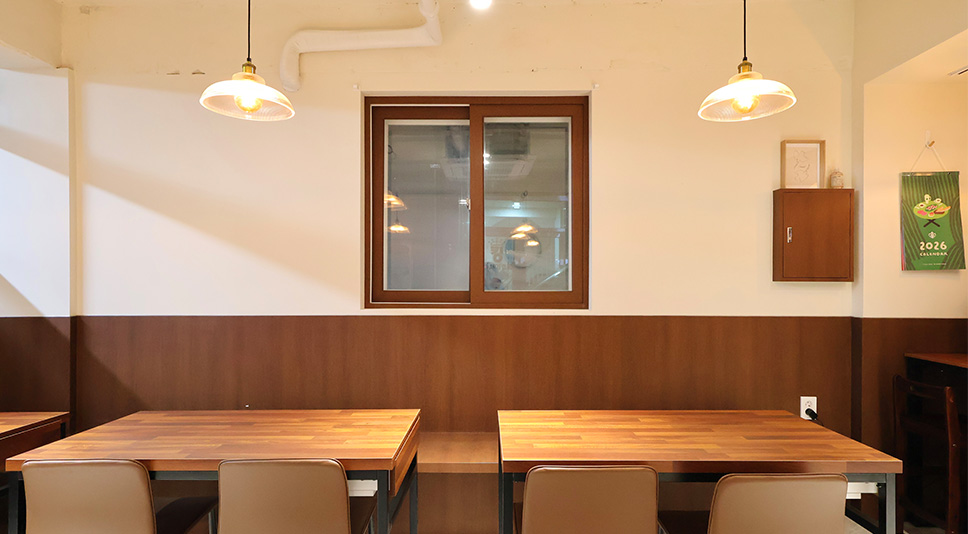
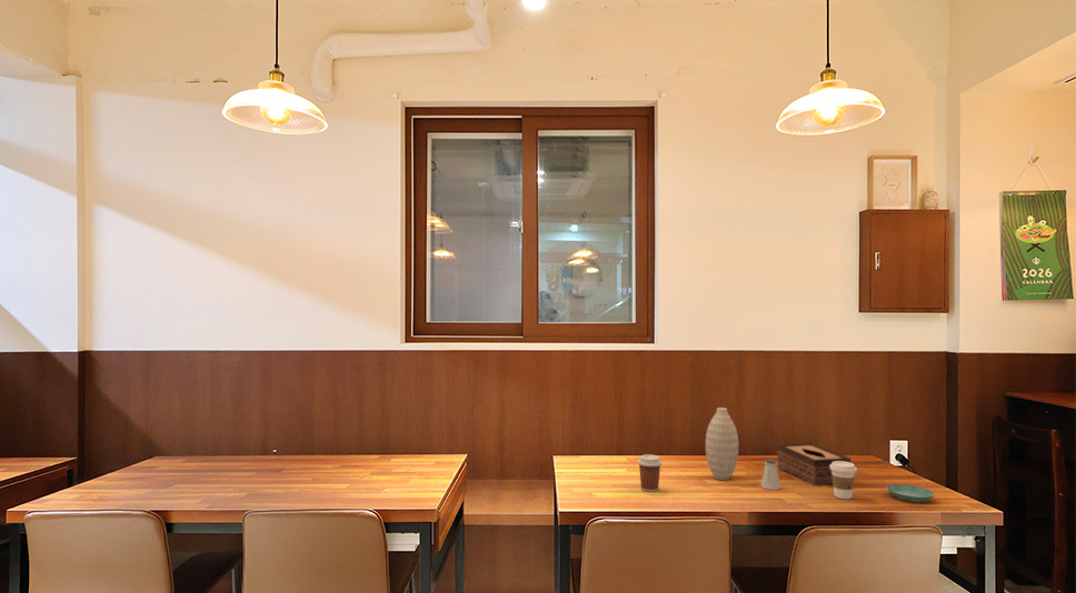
+ coffee cup (843, 480)
+ tissue box (813, 463)
+ saucer (909, 493)
+ coffee cup (649, 472)
+ saltshaker (770, 473)
+ vase (721, 442)
